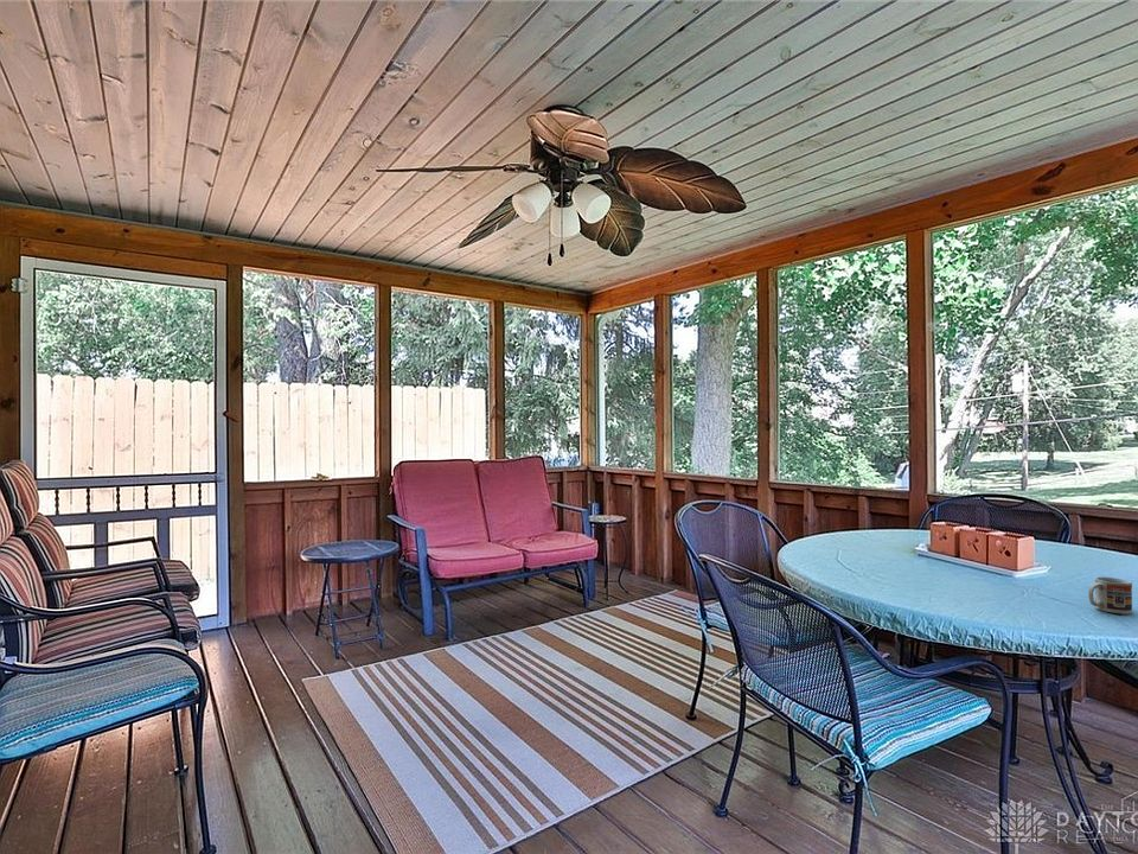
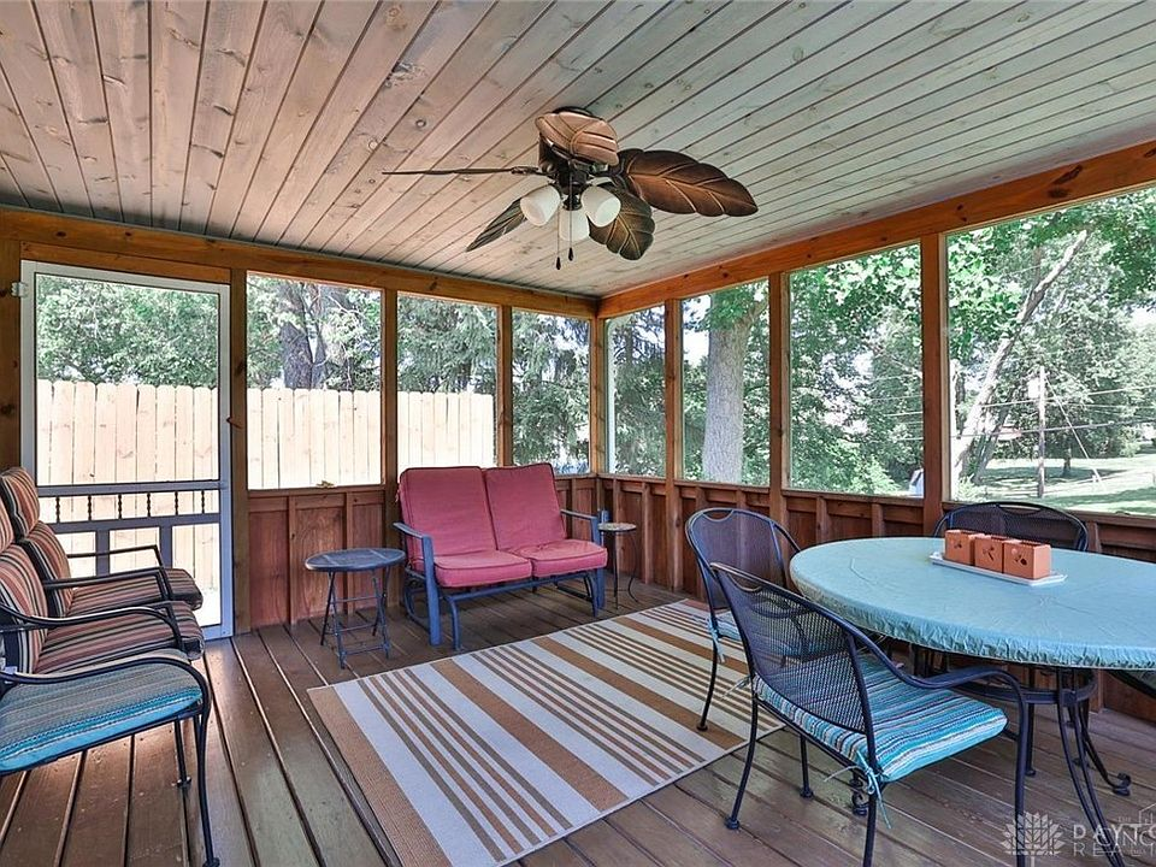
- cup (1108, 594)
